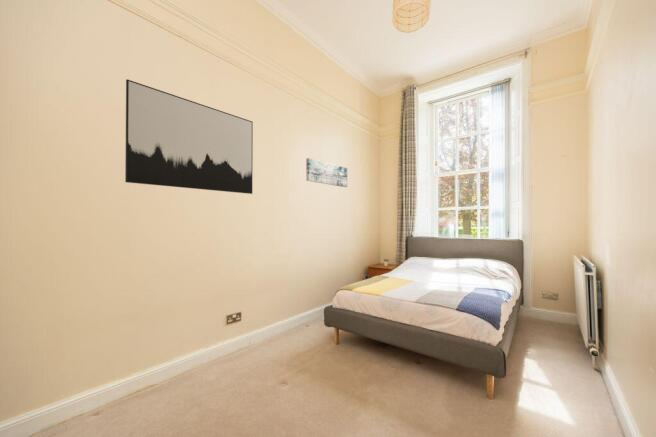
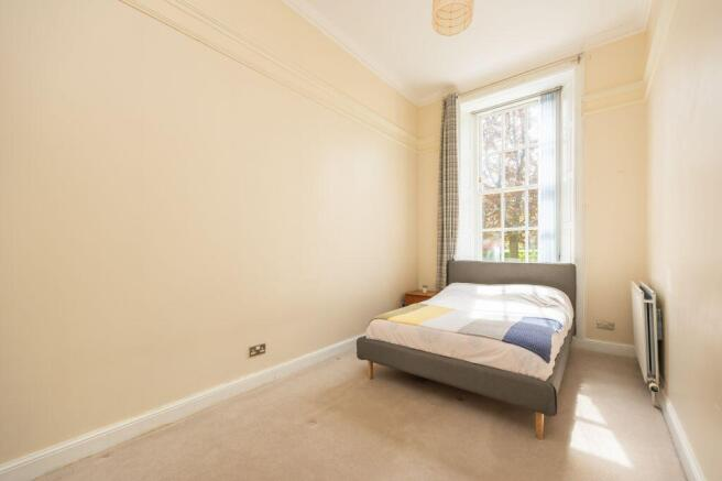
- wall art (328, 173)
- wall art (200, 146)
